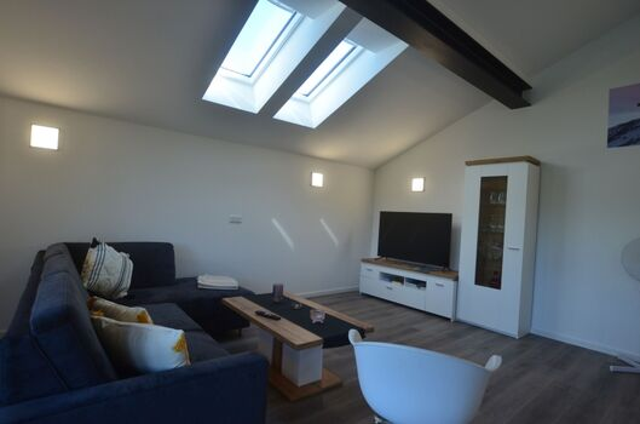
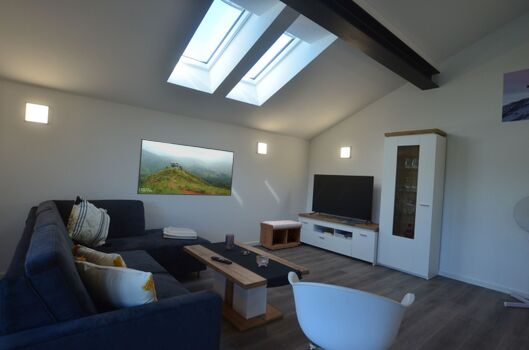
+ bench (281, 233)
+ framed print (191, 170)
